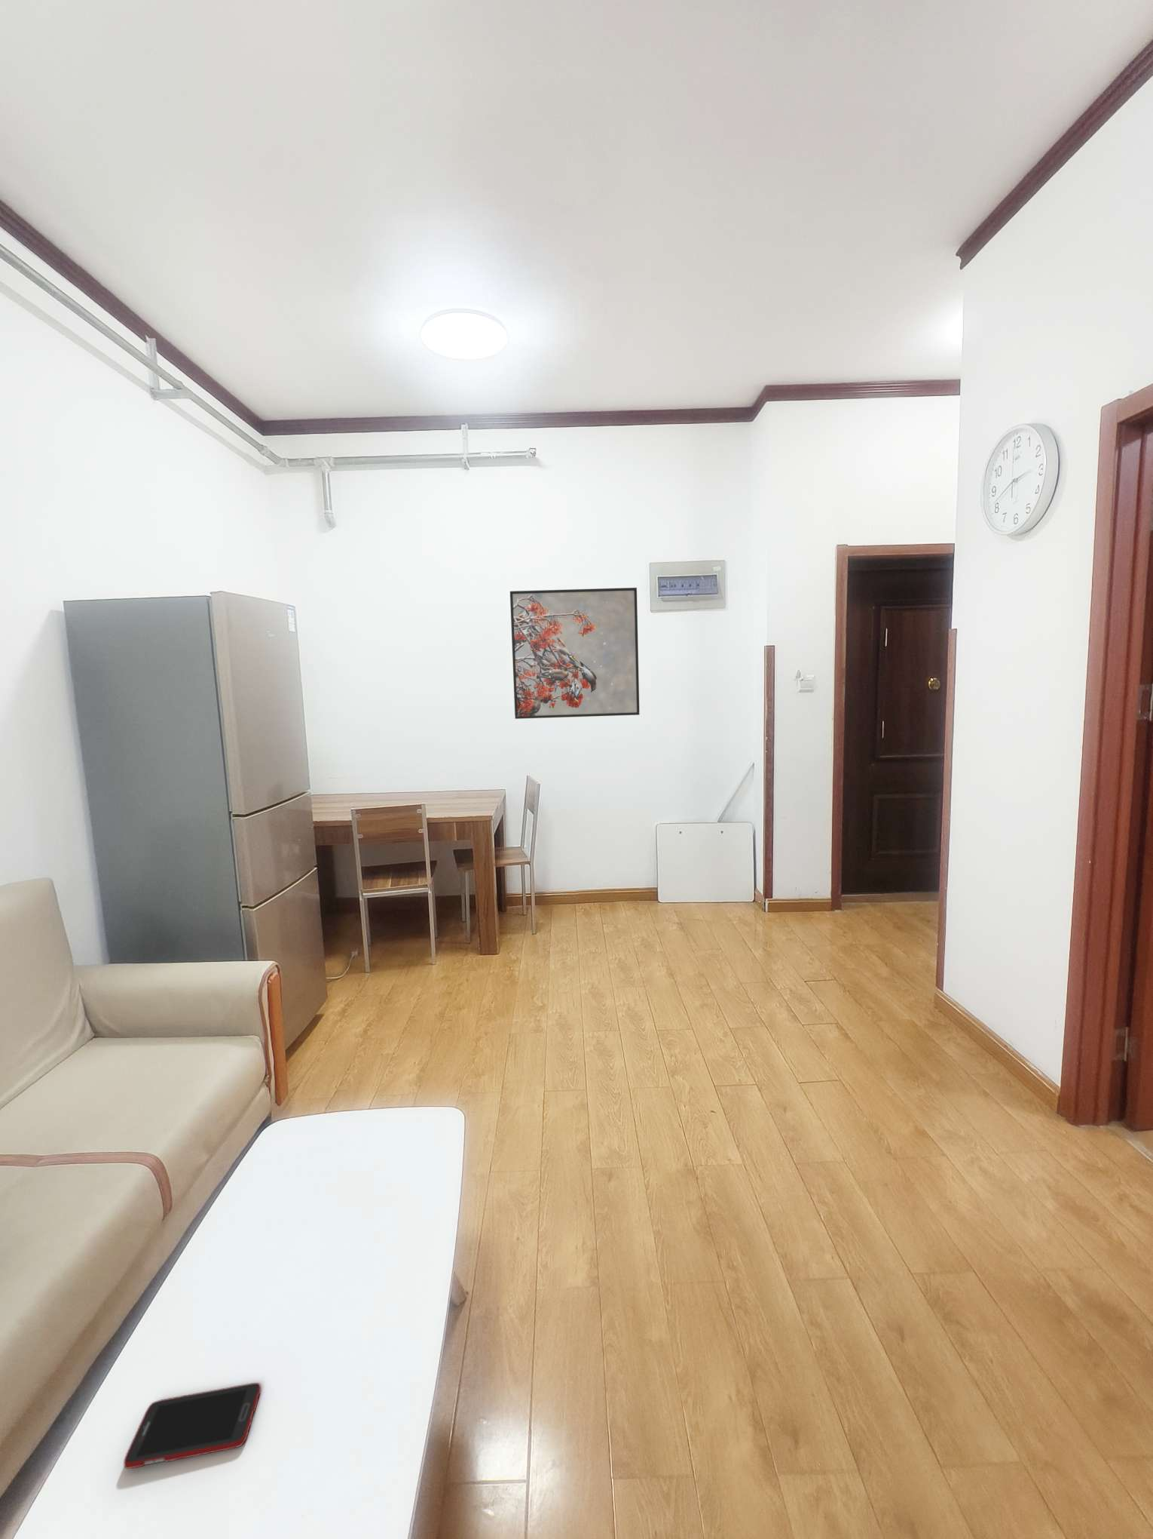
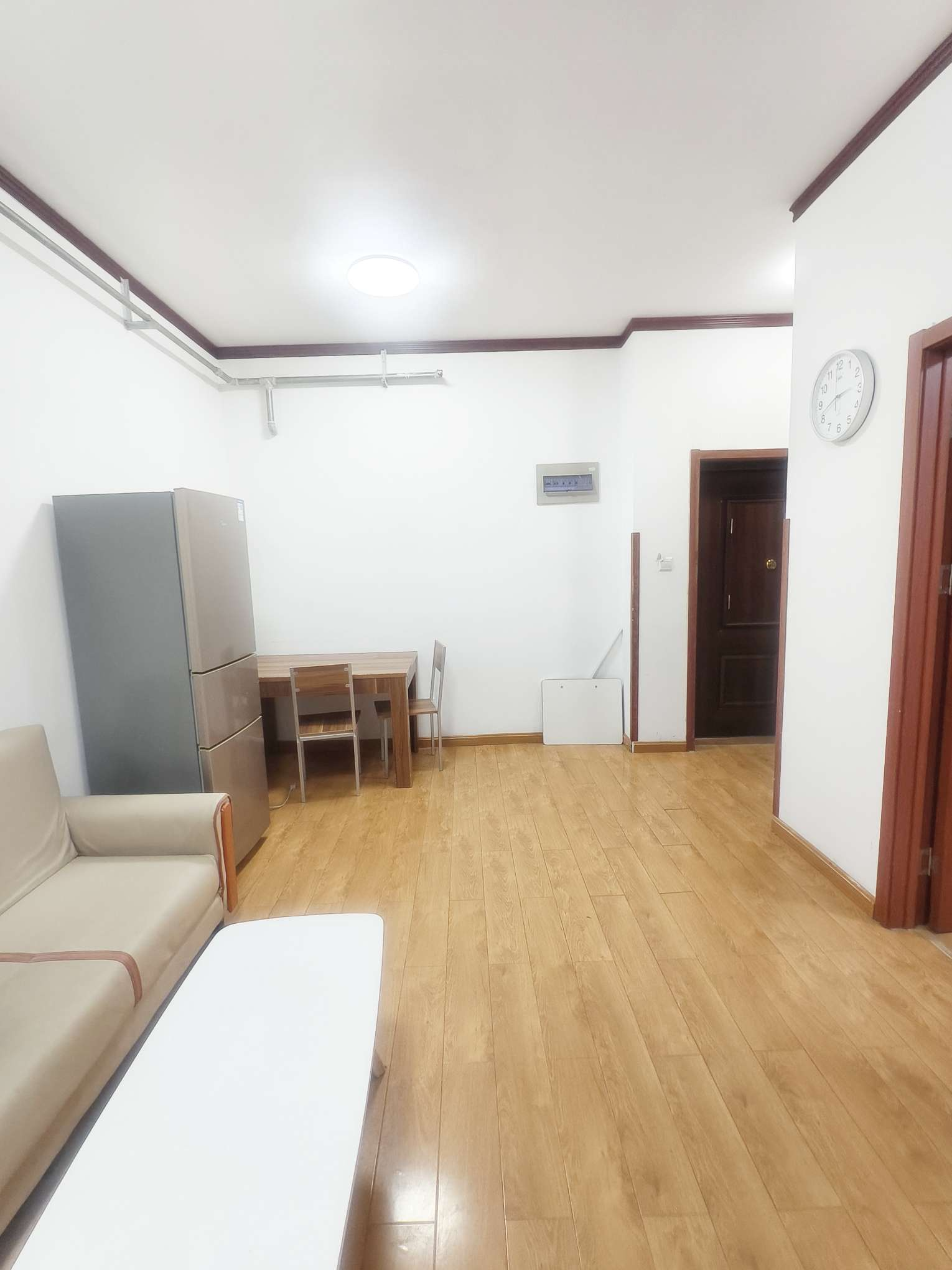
- cell phone (195, 1424)
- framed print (575, 653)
